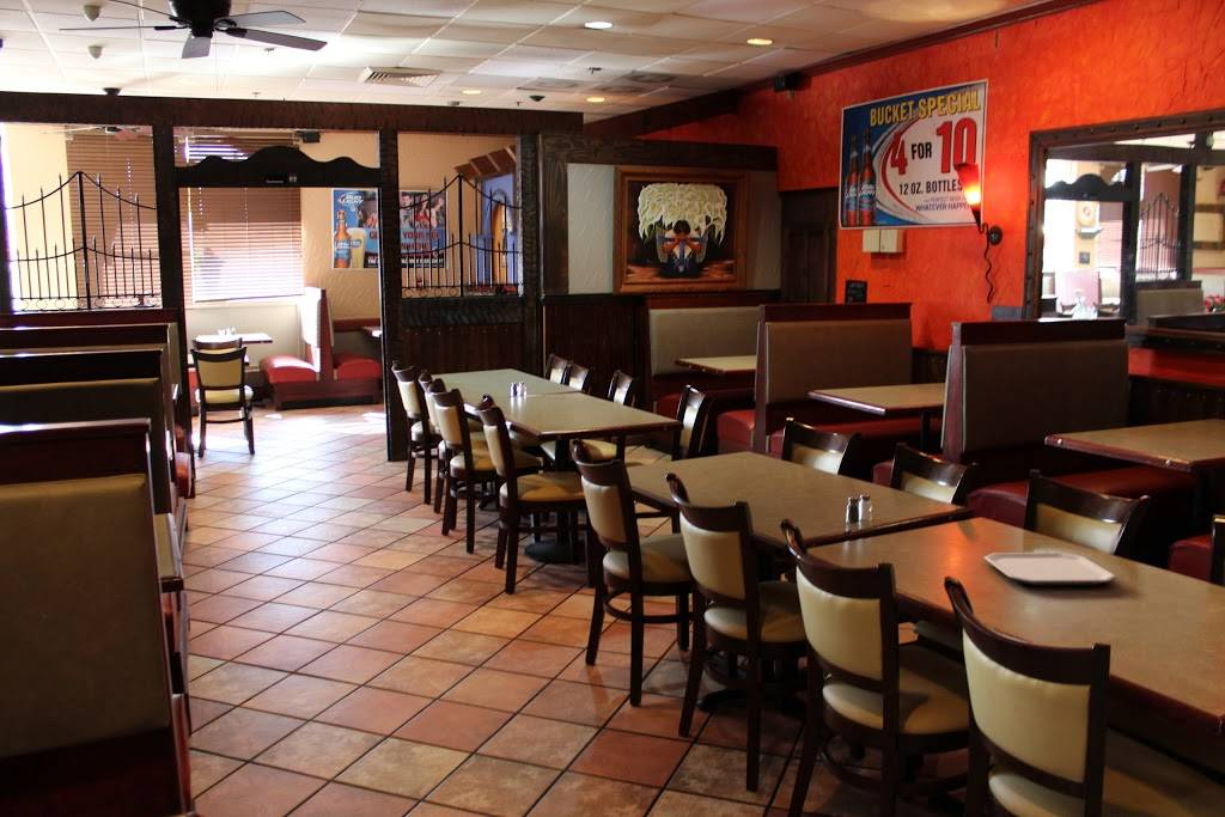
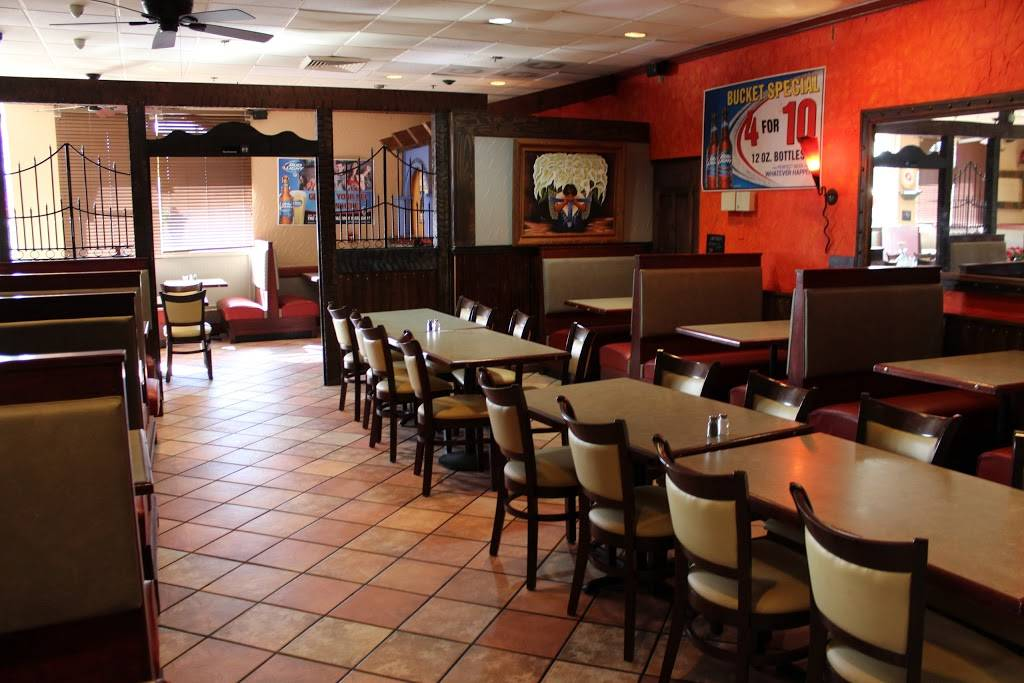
- plate (1047, 569)
